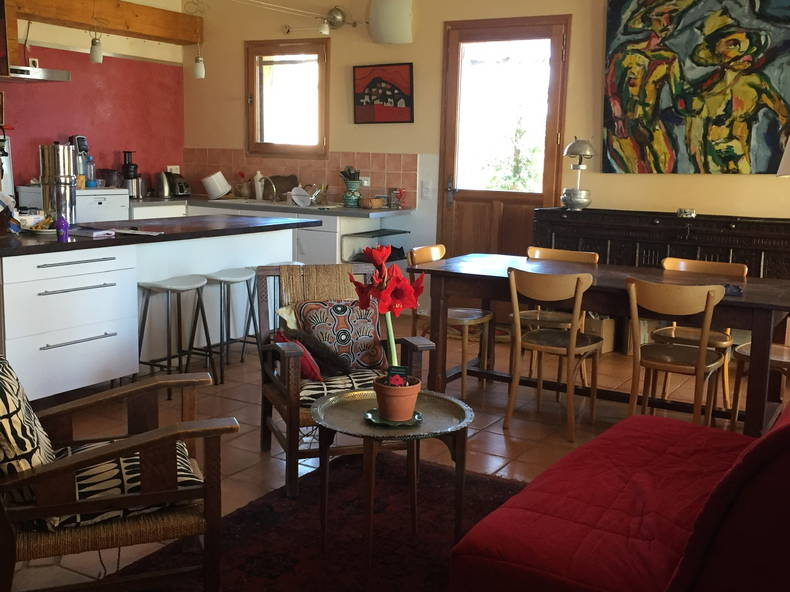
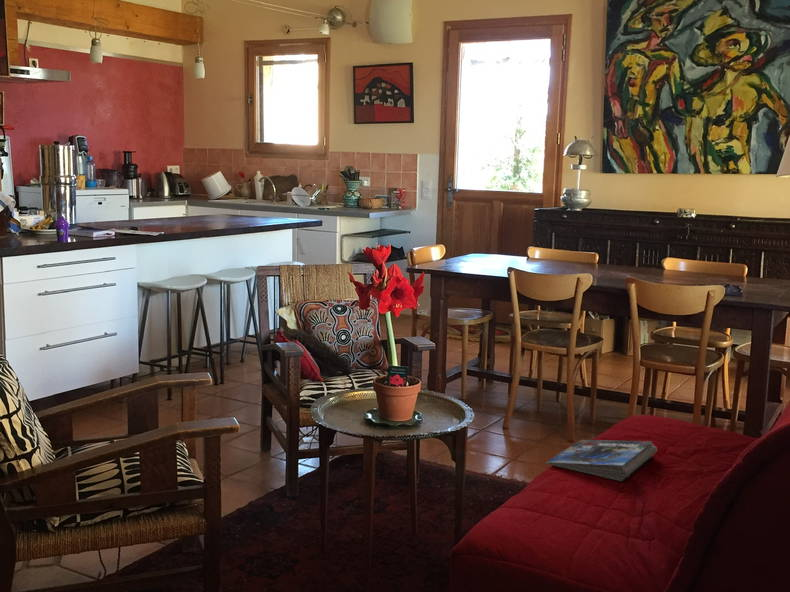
+ magazine (602, 453)
